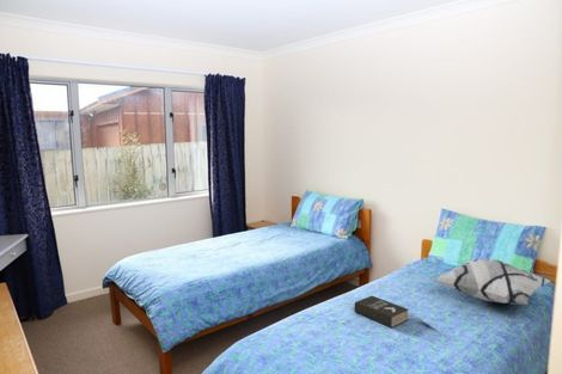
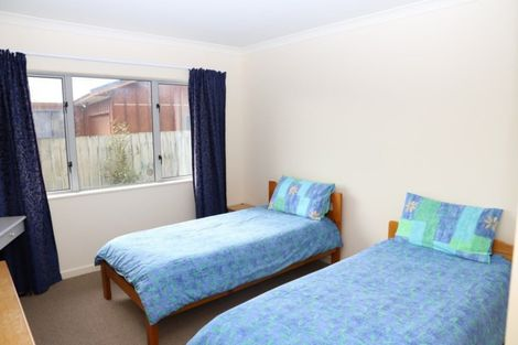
- book (380, 311)
- decorative pillow (491, 280)
